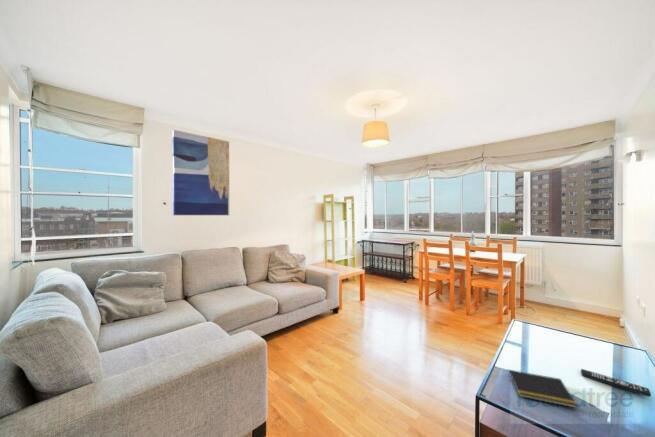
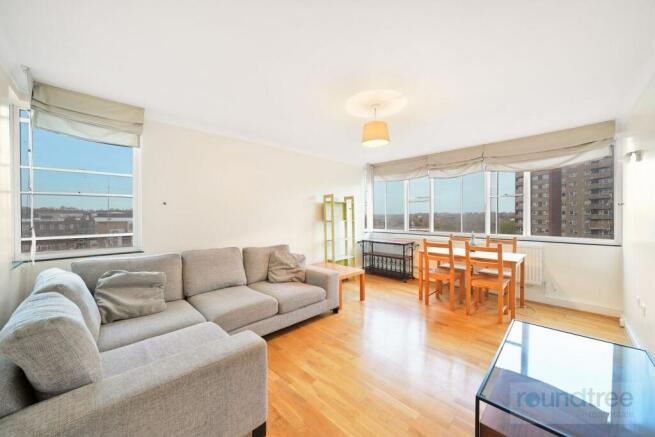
- wall art (202, 175)
- notepad (540, 387)
- remote control (613, 382)
